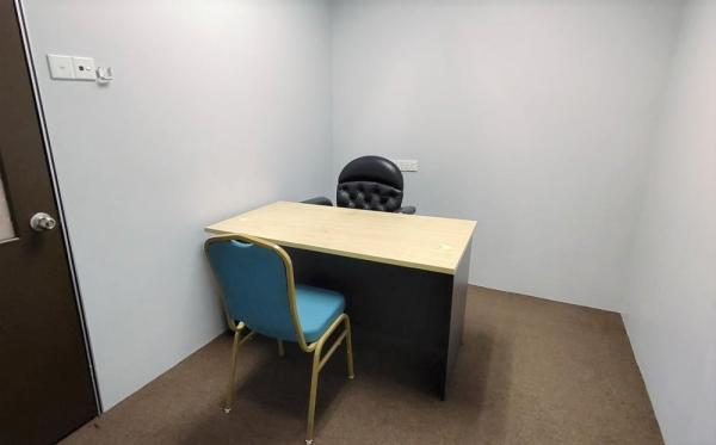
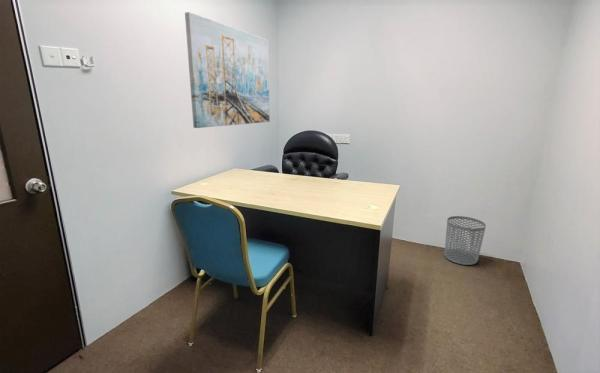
+ waste bin (463, 240)
+ wall art (235, 78)
